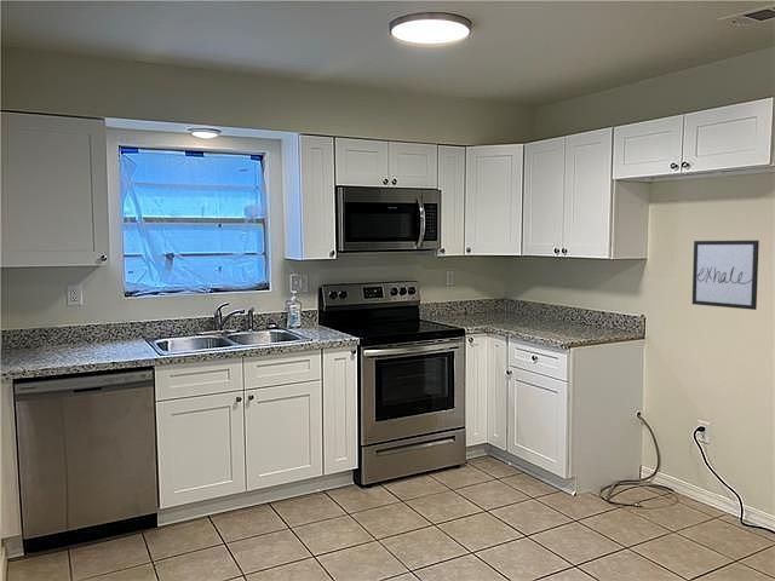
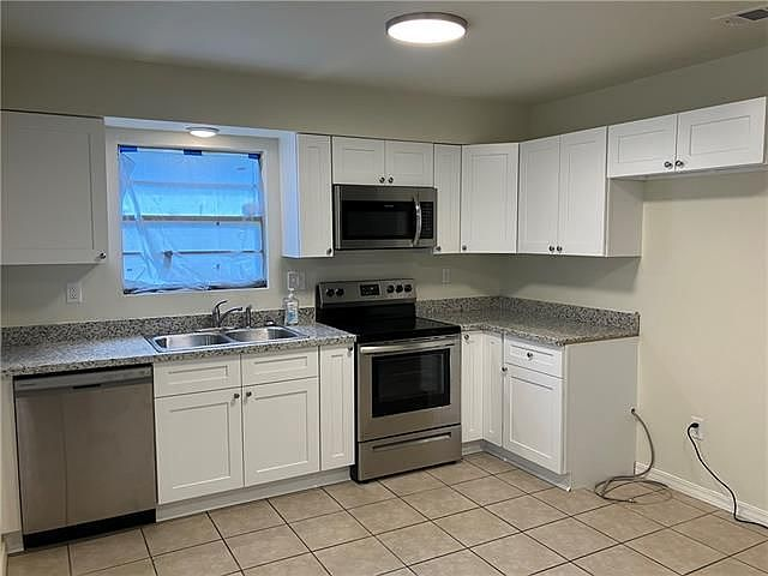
- wall art (723, 274)
